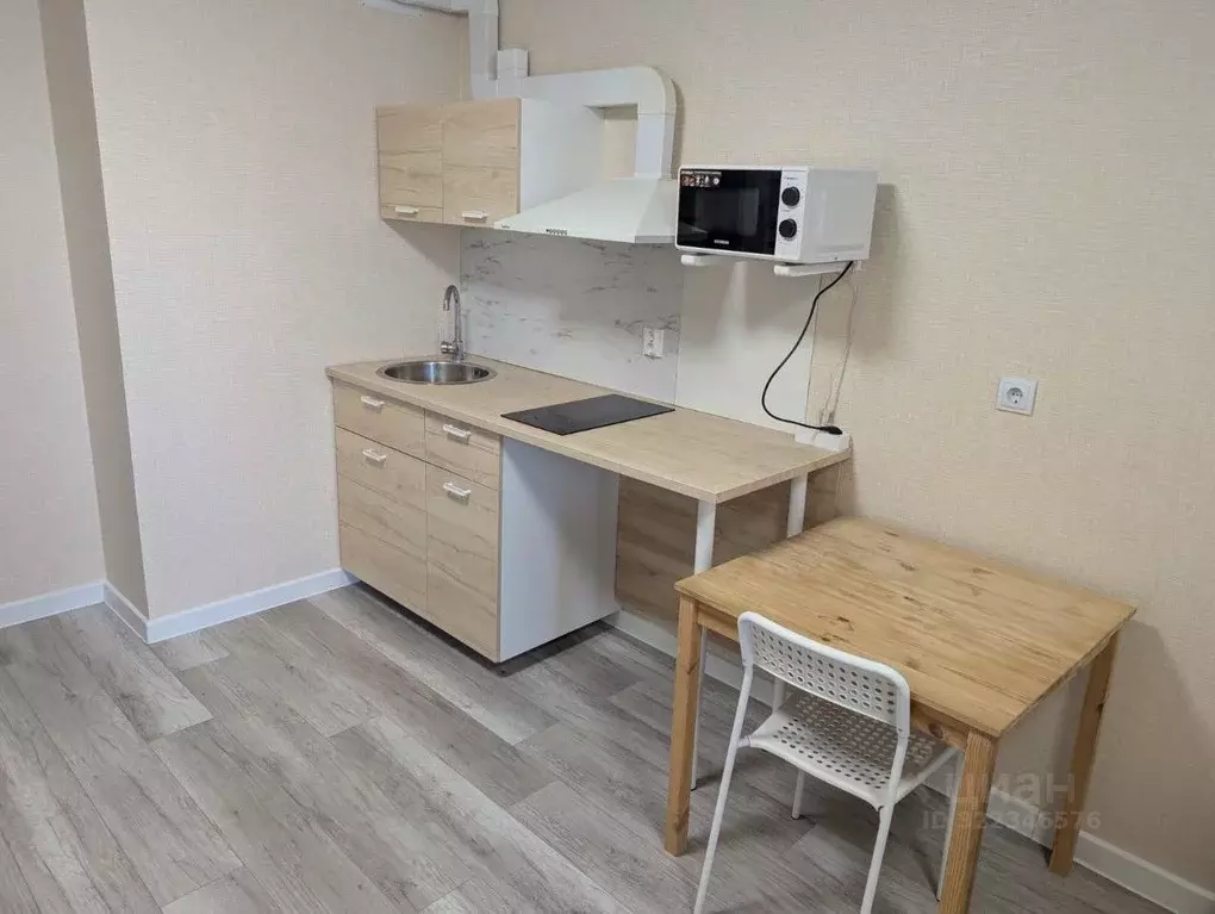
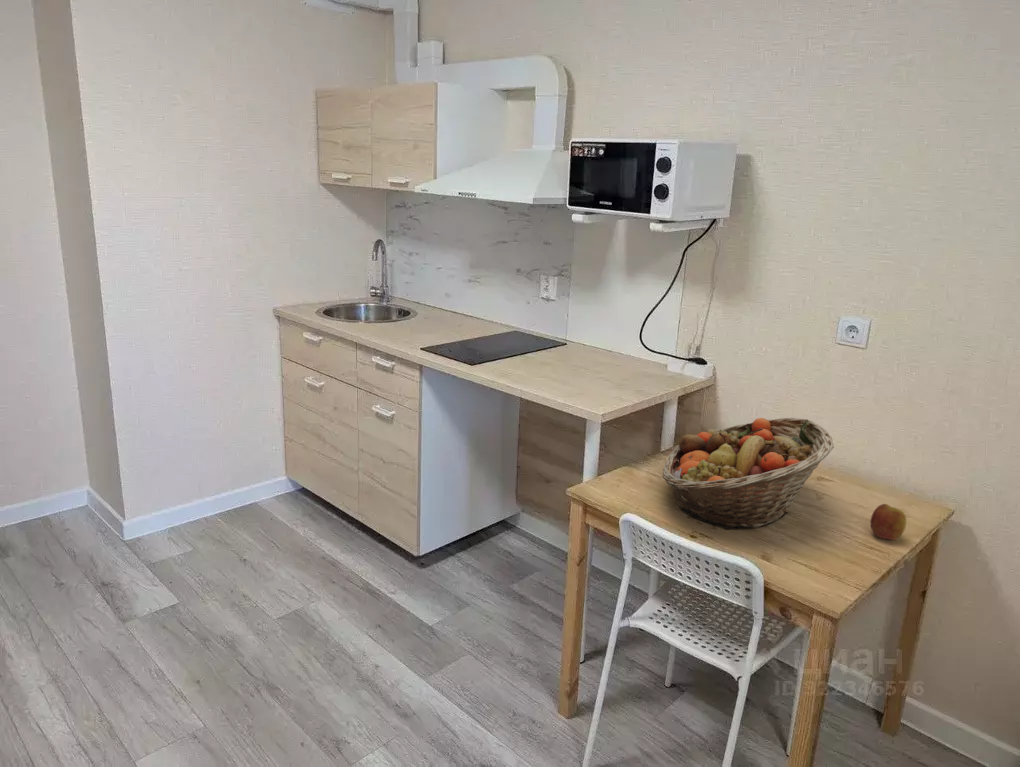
+ apple (887, 521)
+ fruit basket (743, 465)
